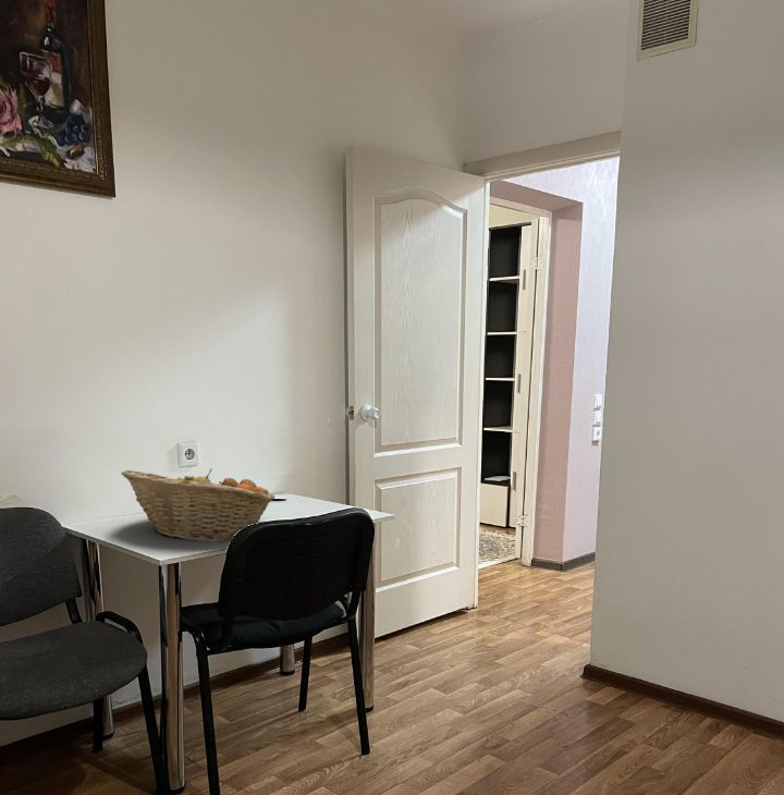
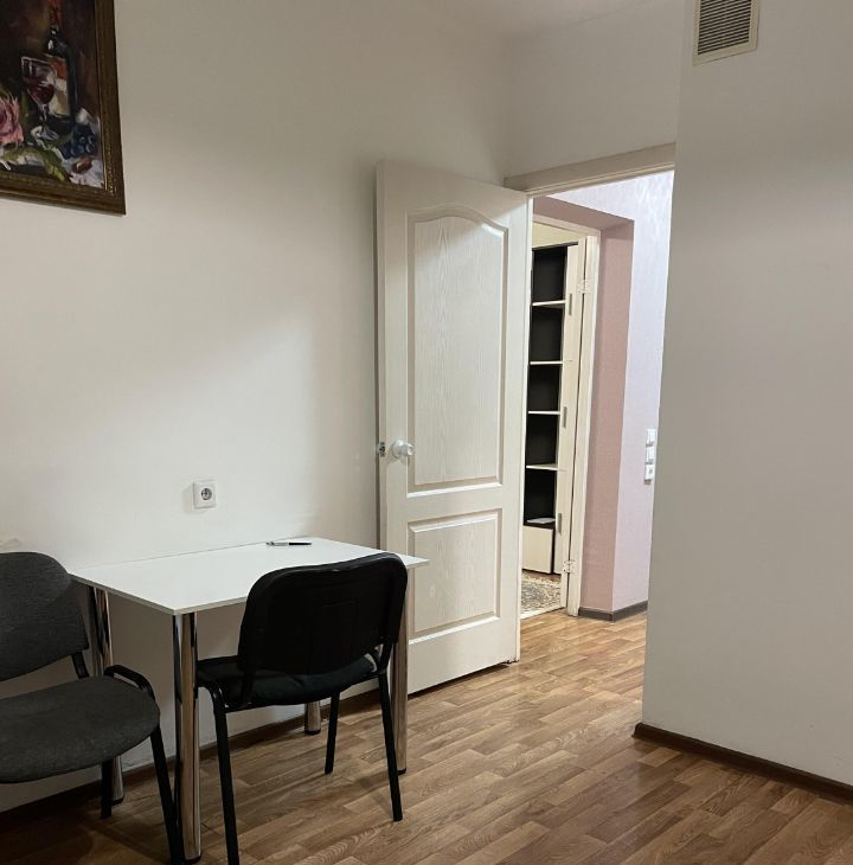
- fruit basket (198, 497)
